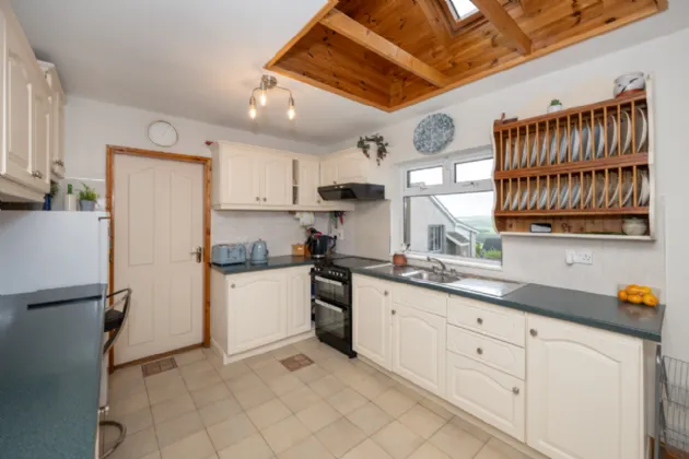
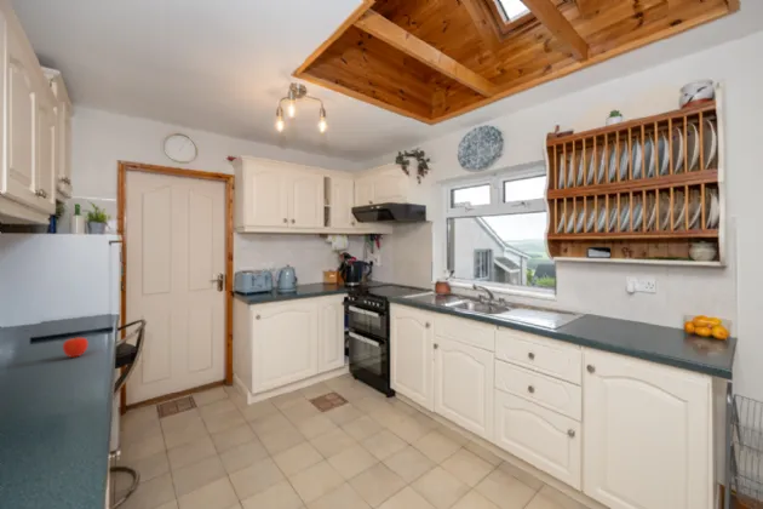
+ fruit (75, 345)
